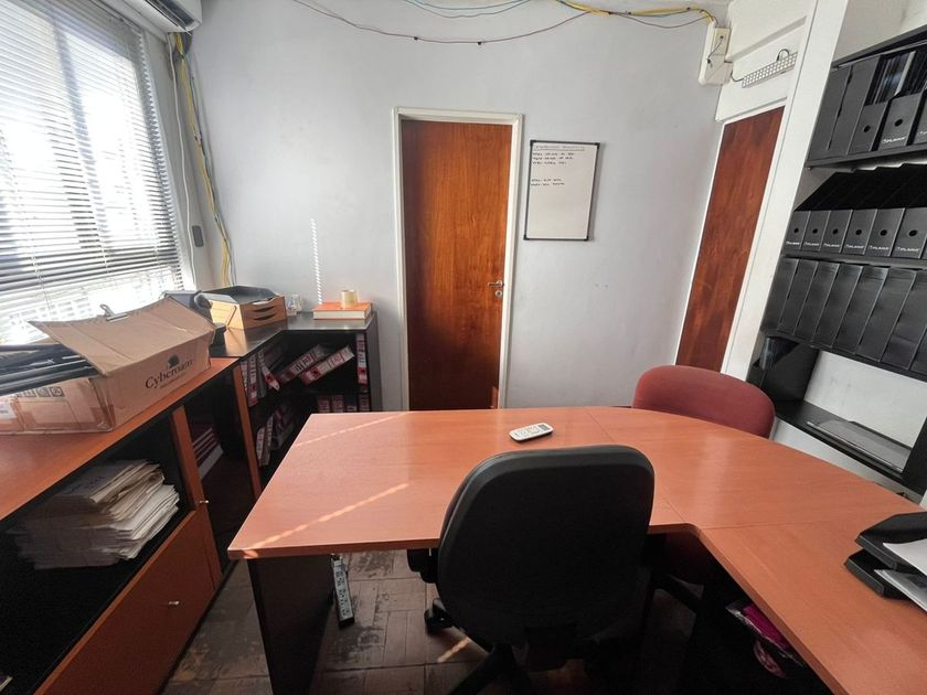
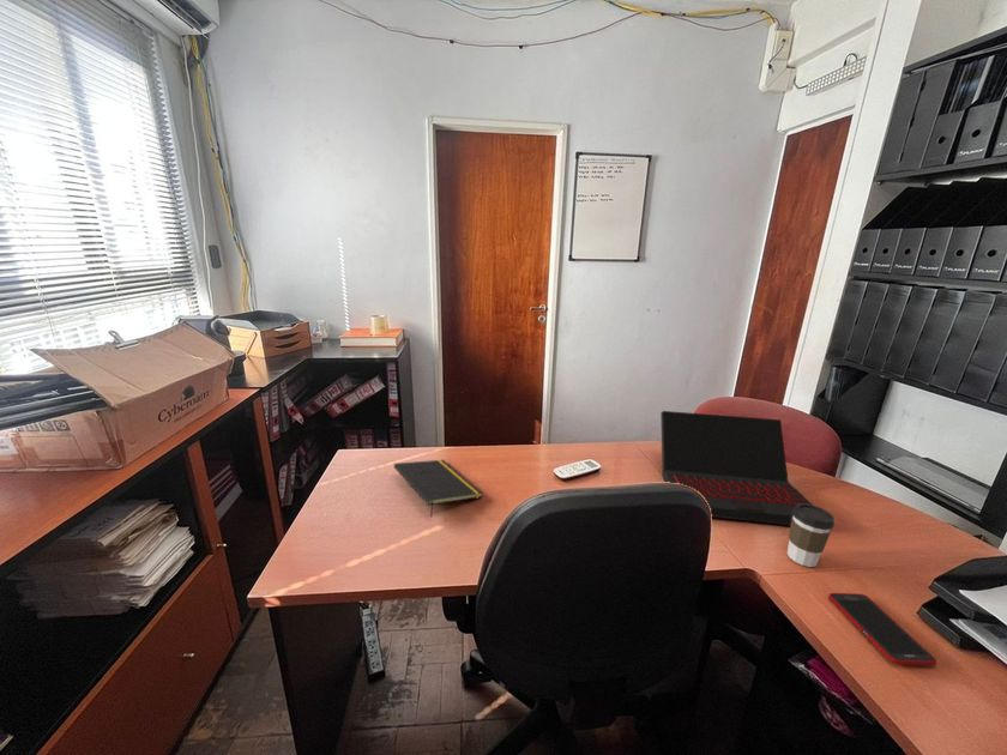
+ notepad (436, 479)
+ laptop (732, 460)
+ coffee cup (808, 536)
+ cell phone (878, 626)
